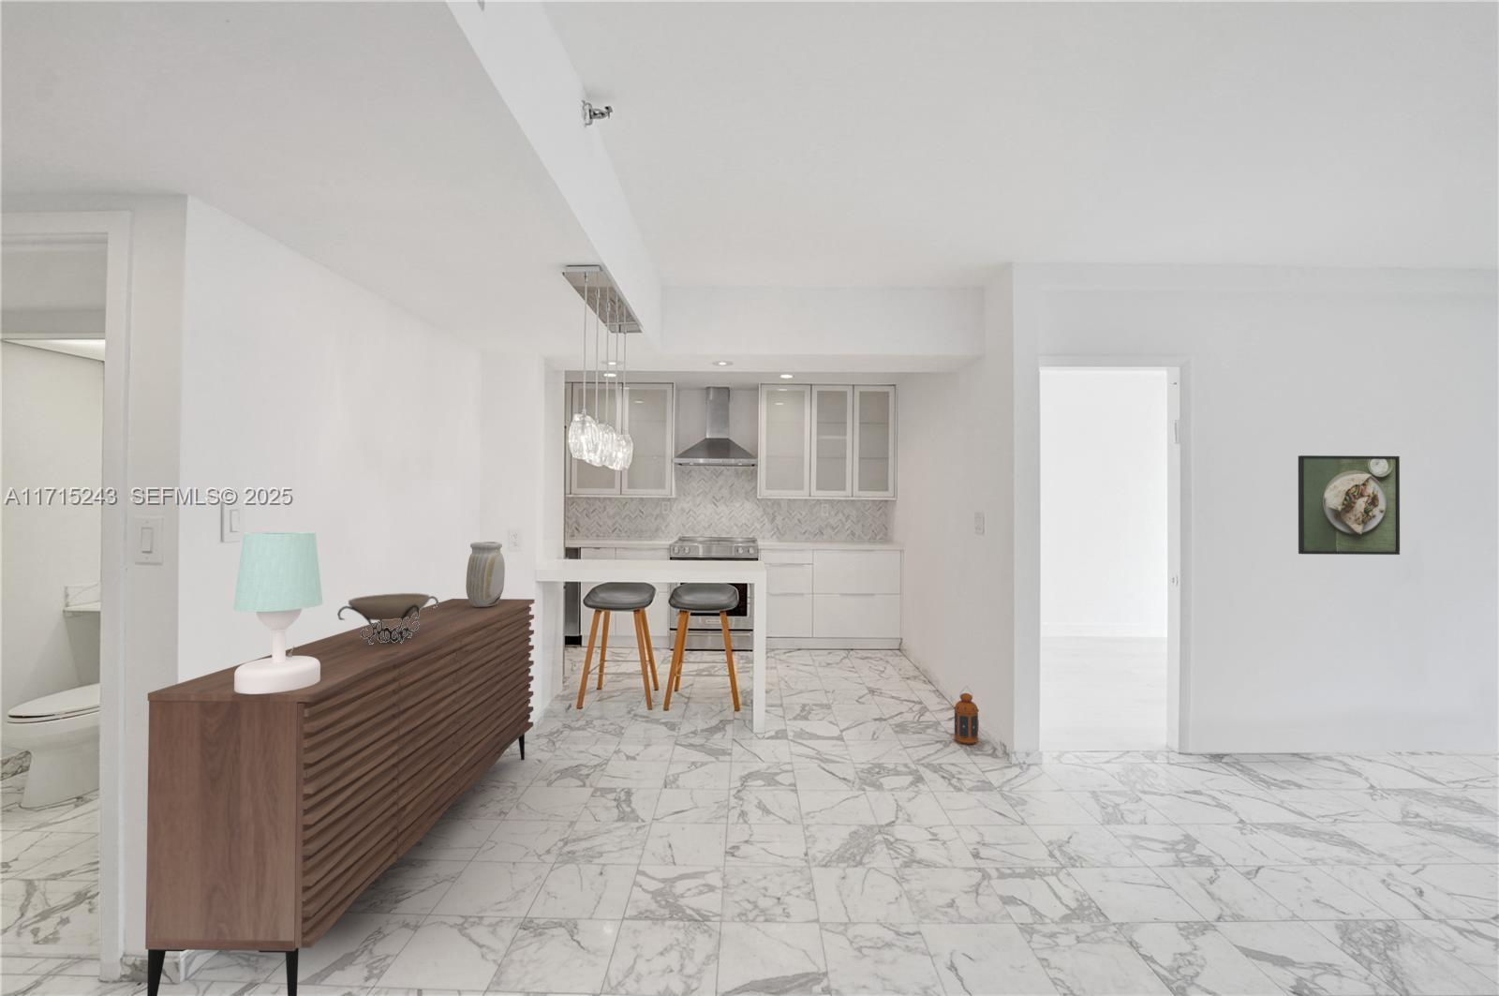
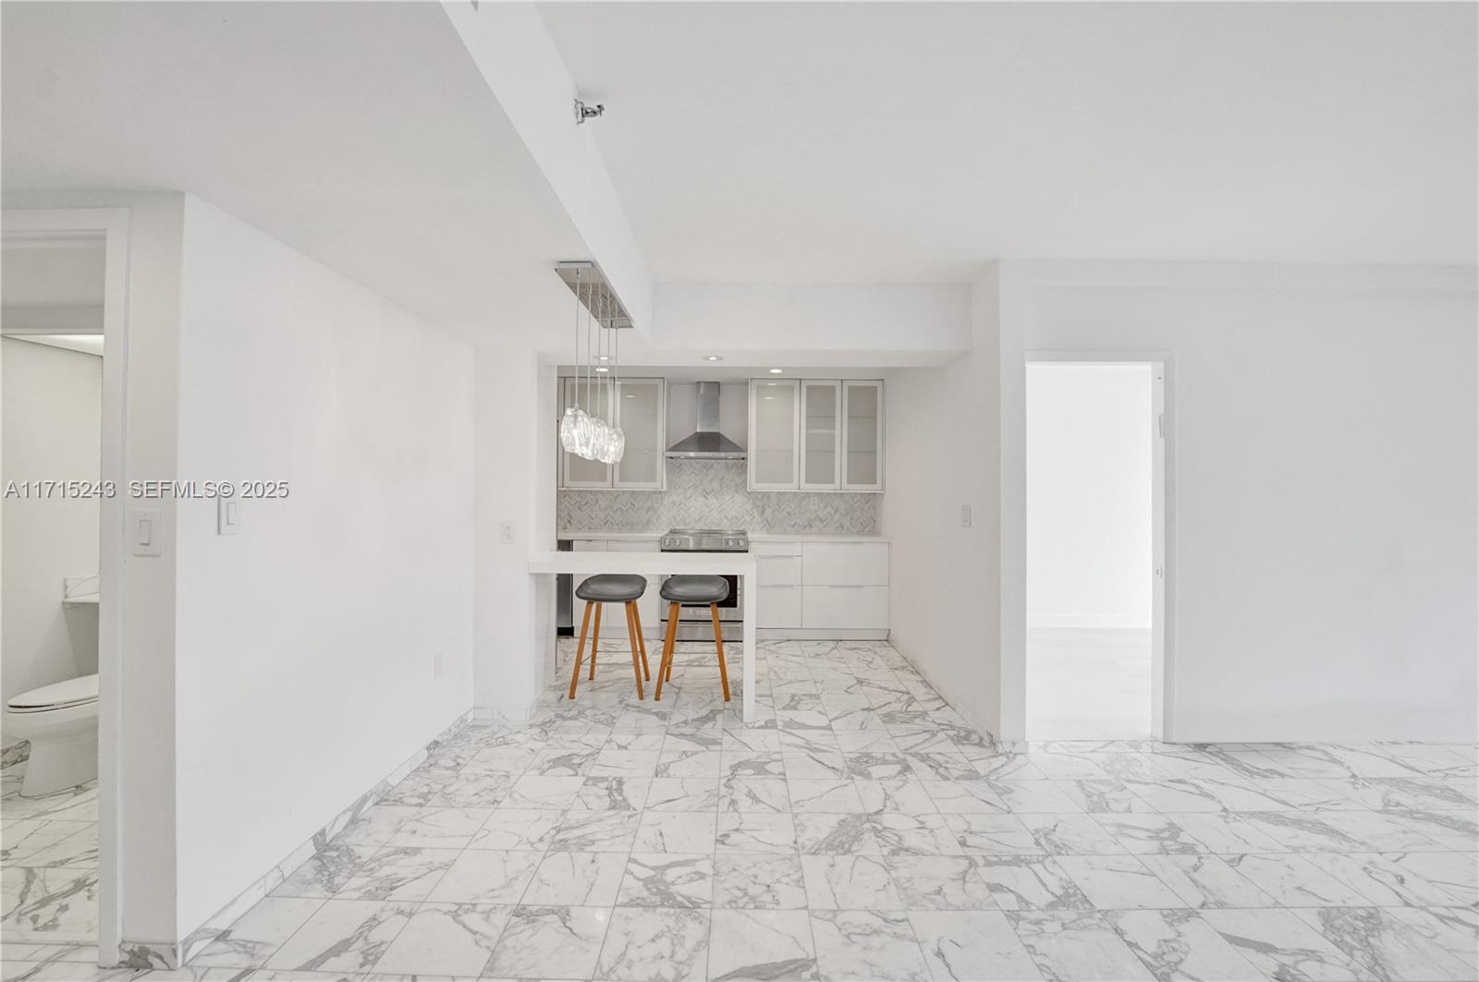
- table lamp (279, 607)
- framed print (1348, 505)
- sideboard (403, 737)
- vase (486, 574)
- decorative bowl (391, 619)
- lantern (966, 713)
